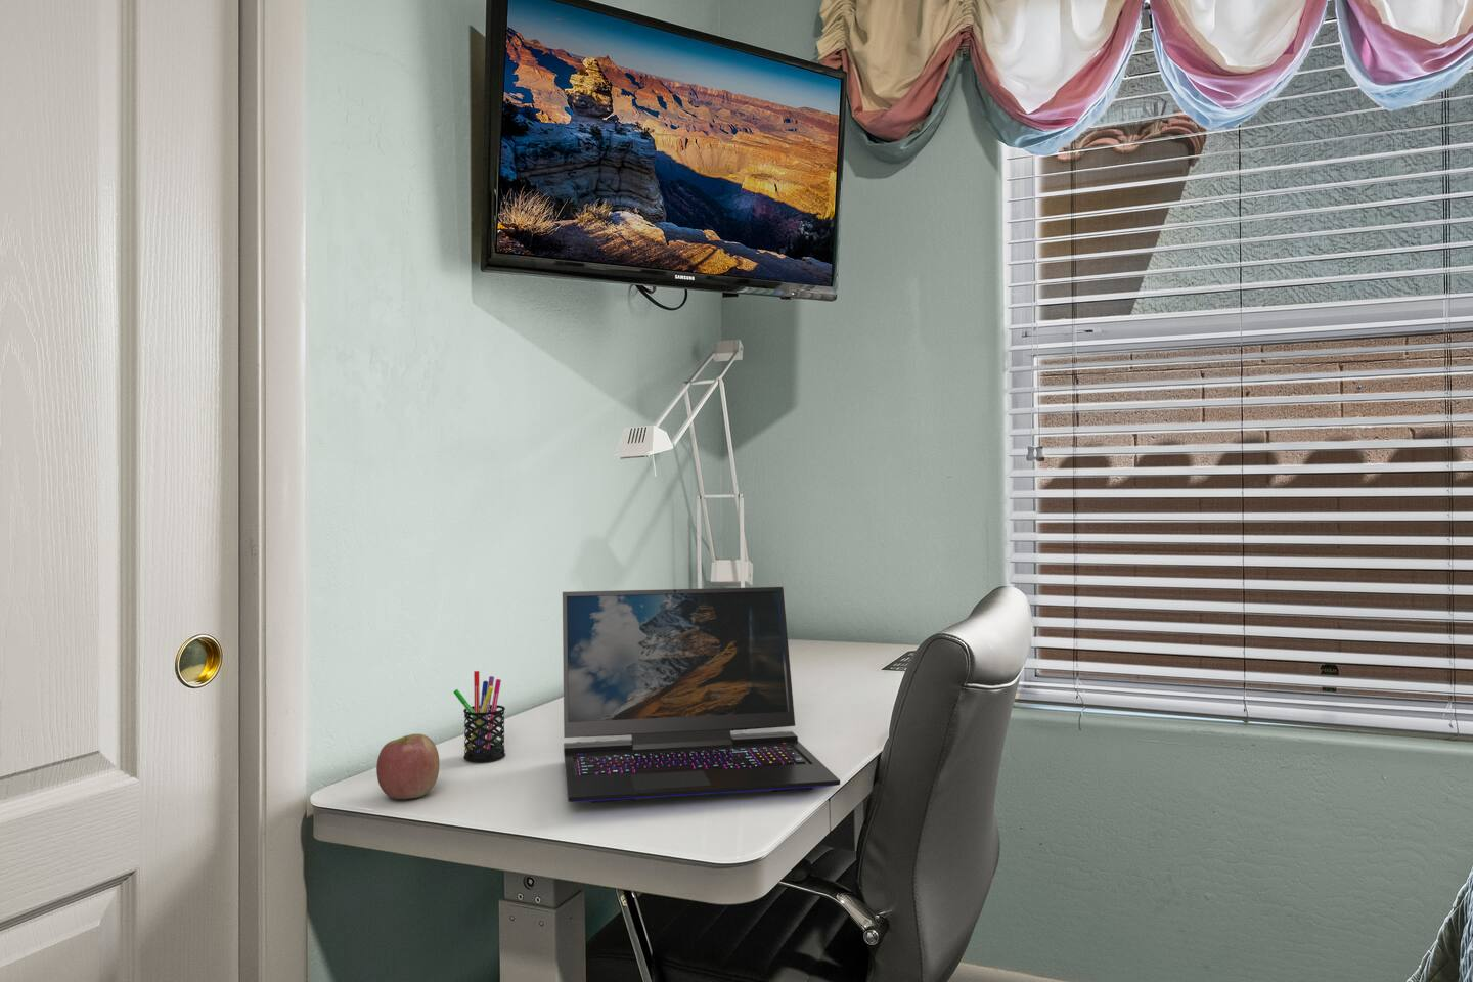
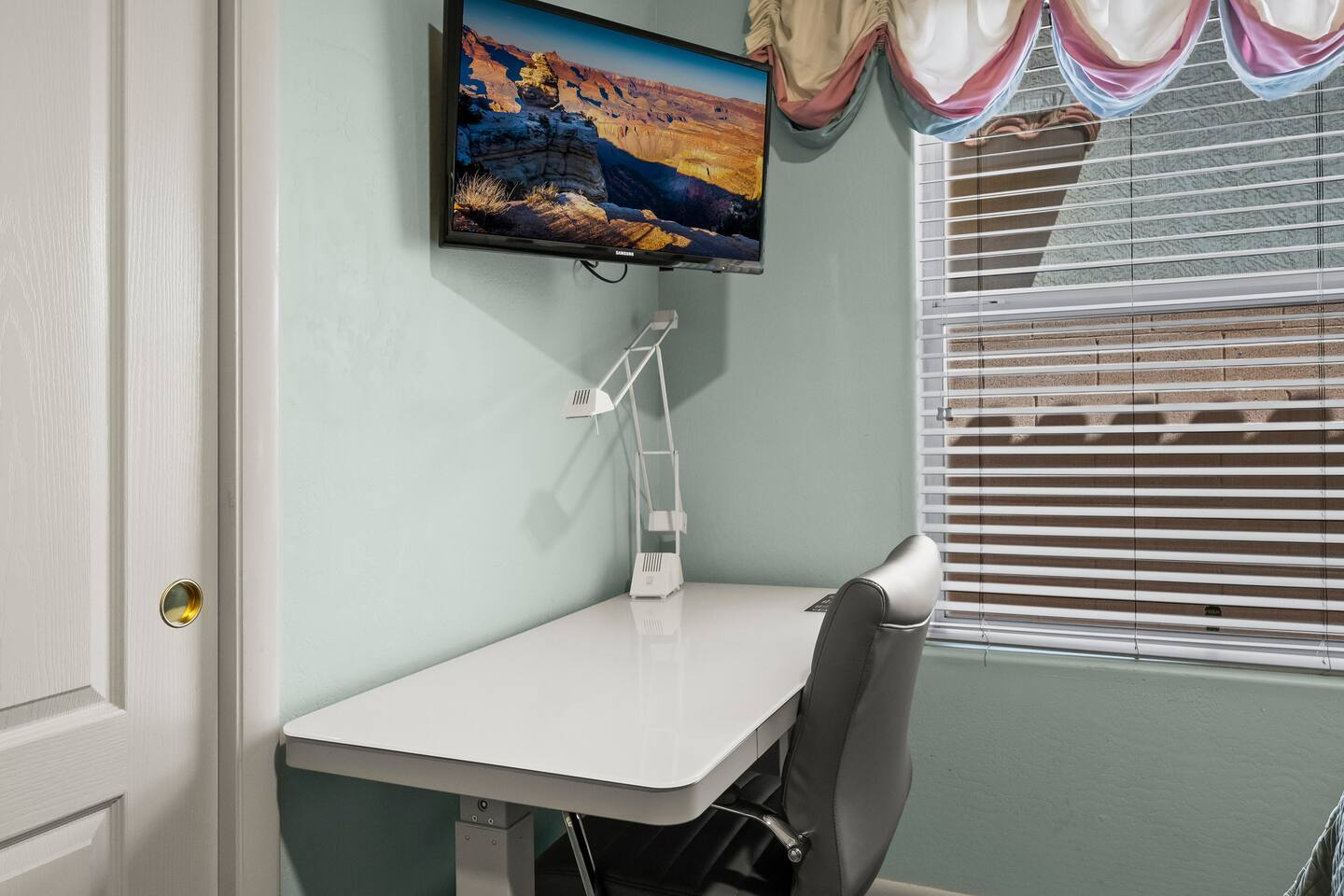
- pen holder (479, 715)
- laptop (689, 683)
- apple (408, 765)
